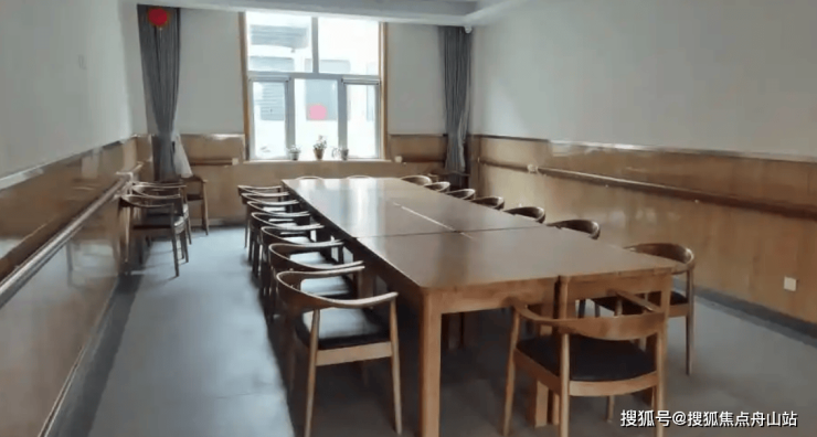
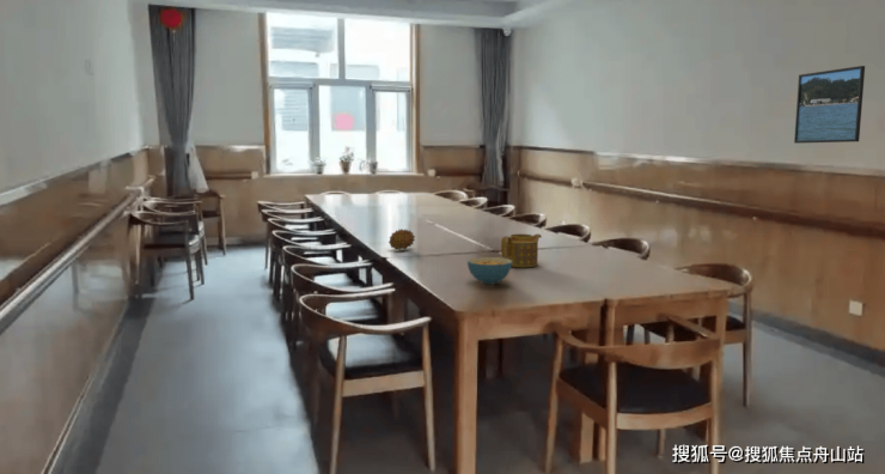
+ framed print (826, 107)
+ teapot (521, 249)
+ cereal bowl (489, 272)
+ fruit (402, 238)
